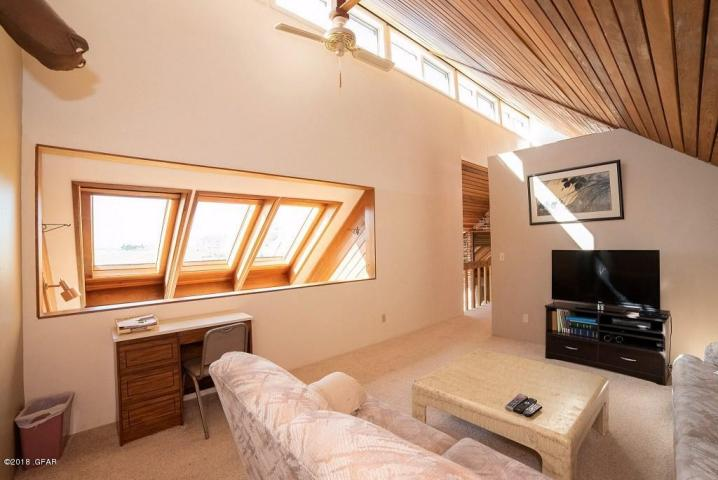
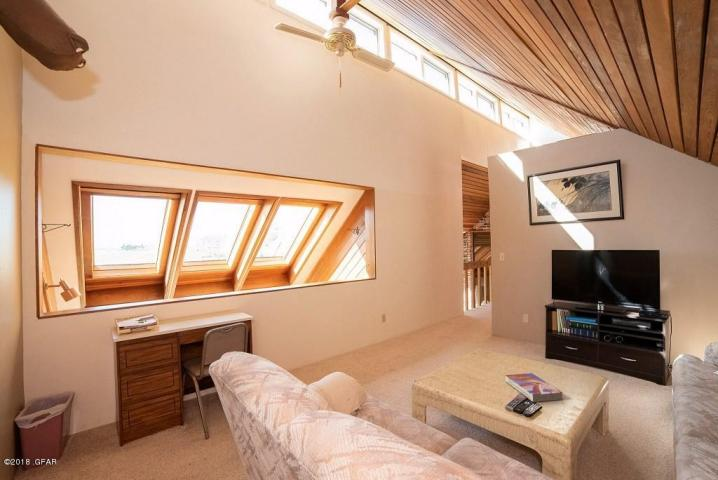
+ textbook (532, 386)
